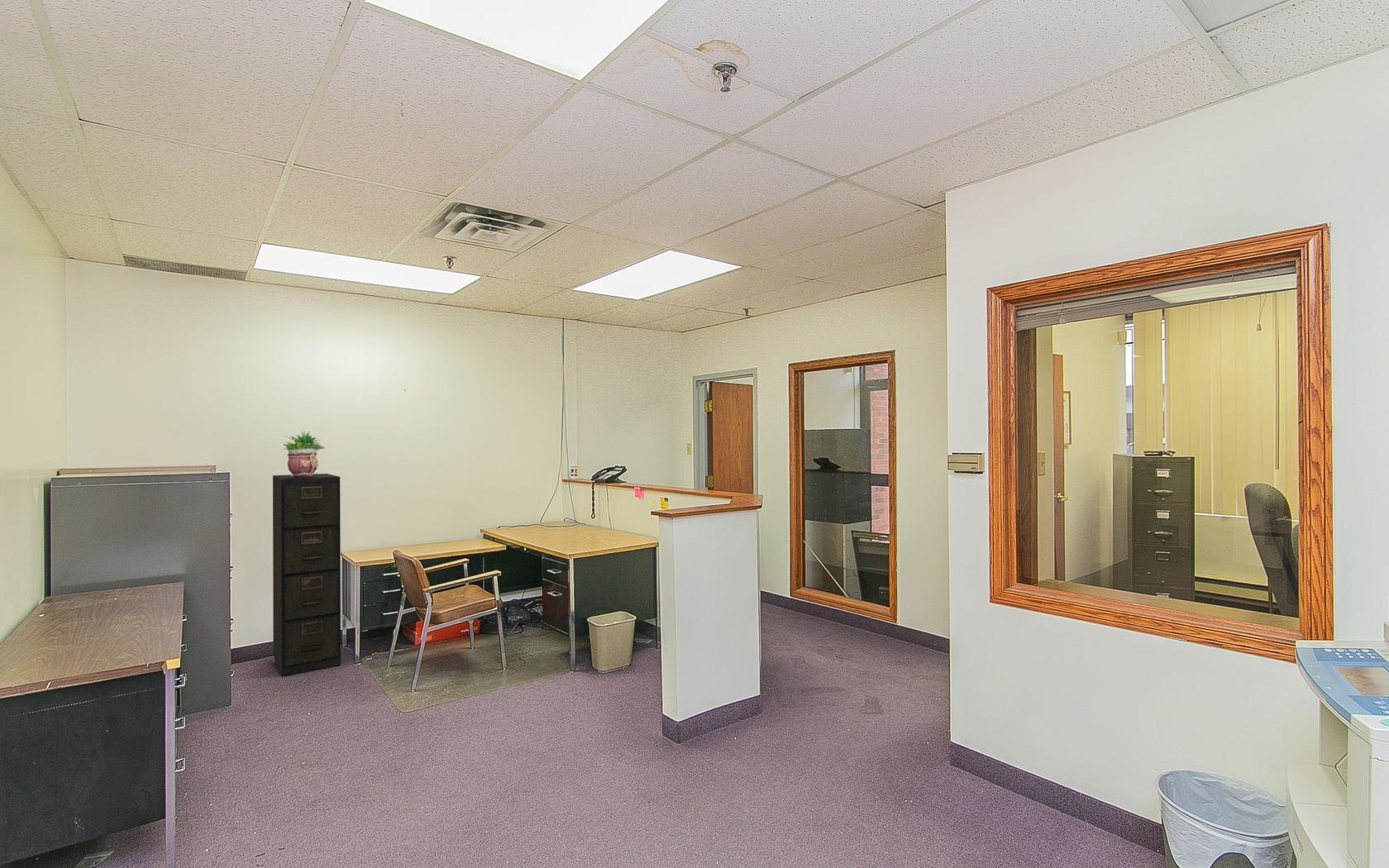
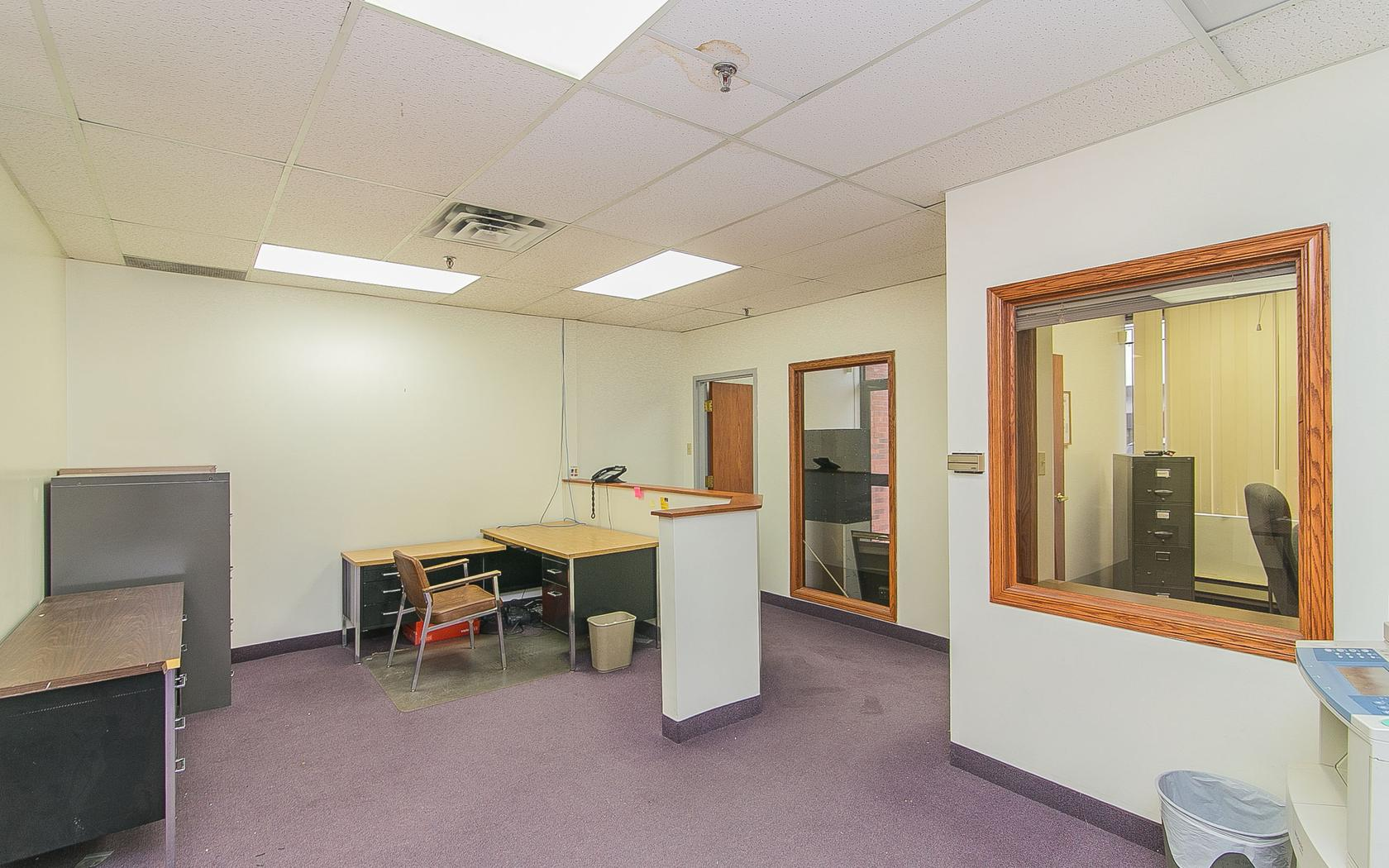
- filing cabinet (306, 568)
- potted plant (301, 453)
